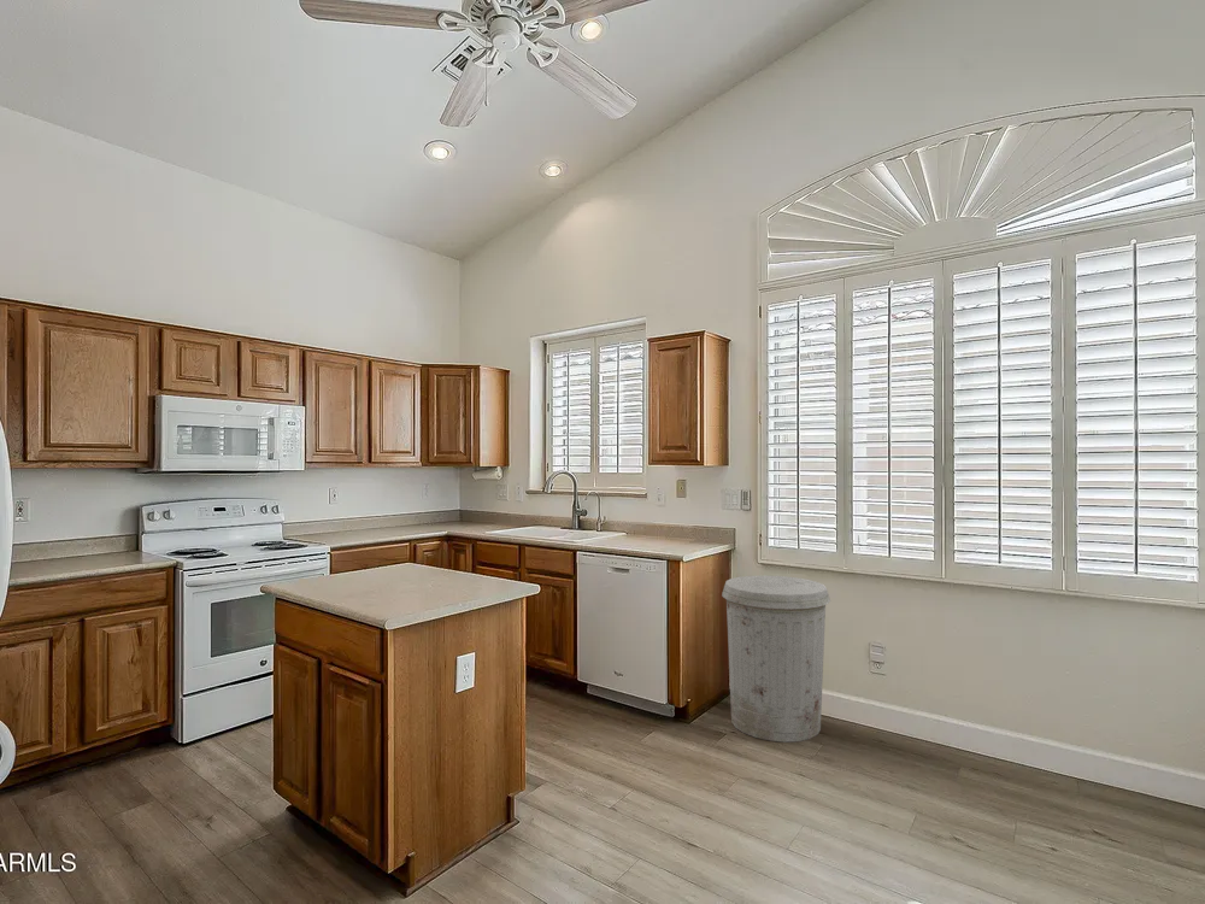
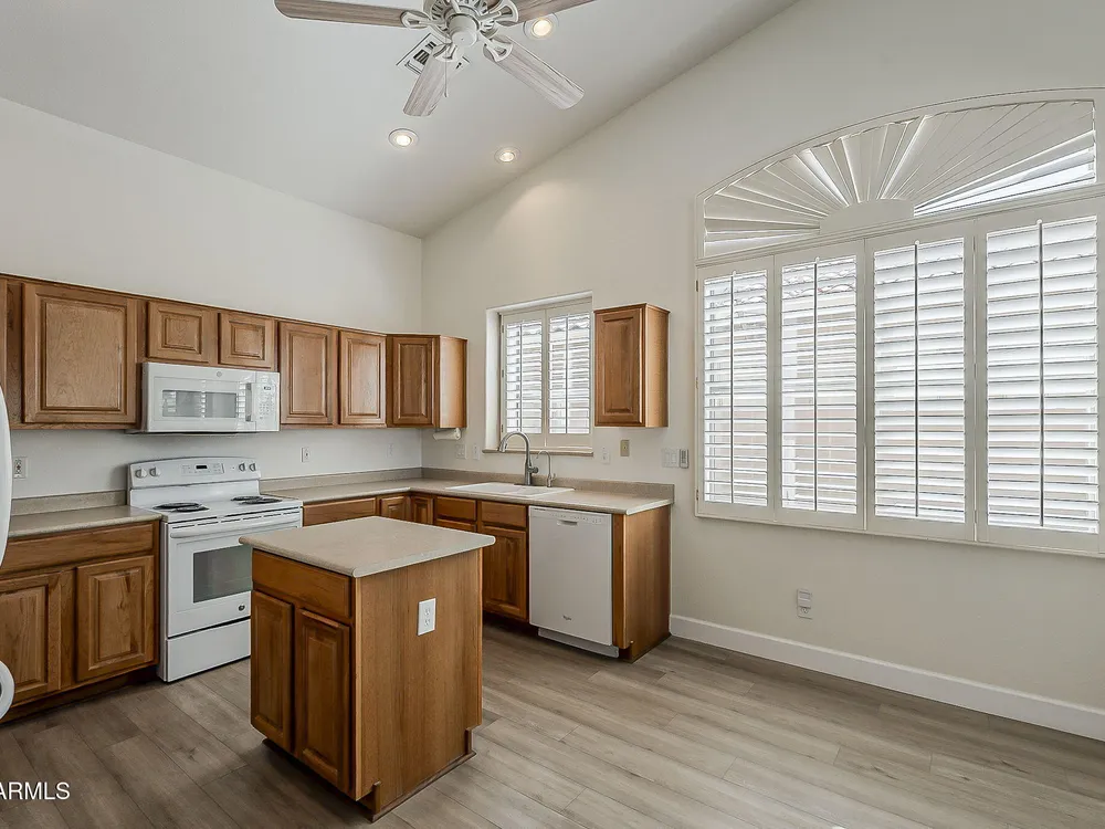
- trash can (775, 651)
